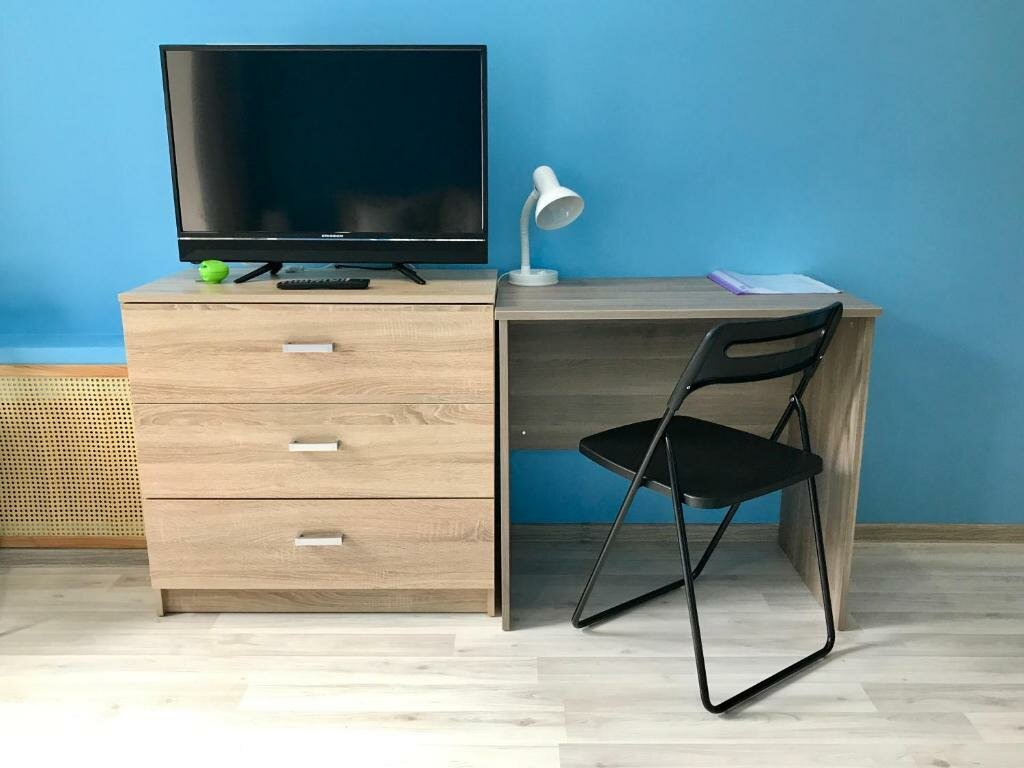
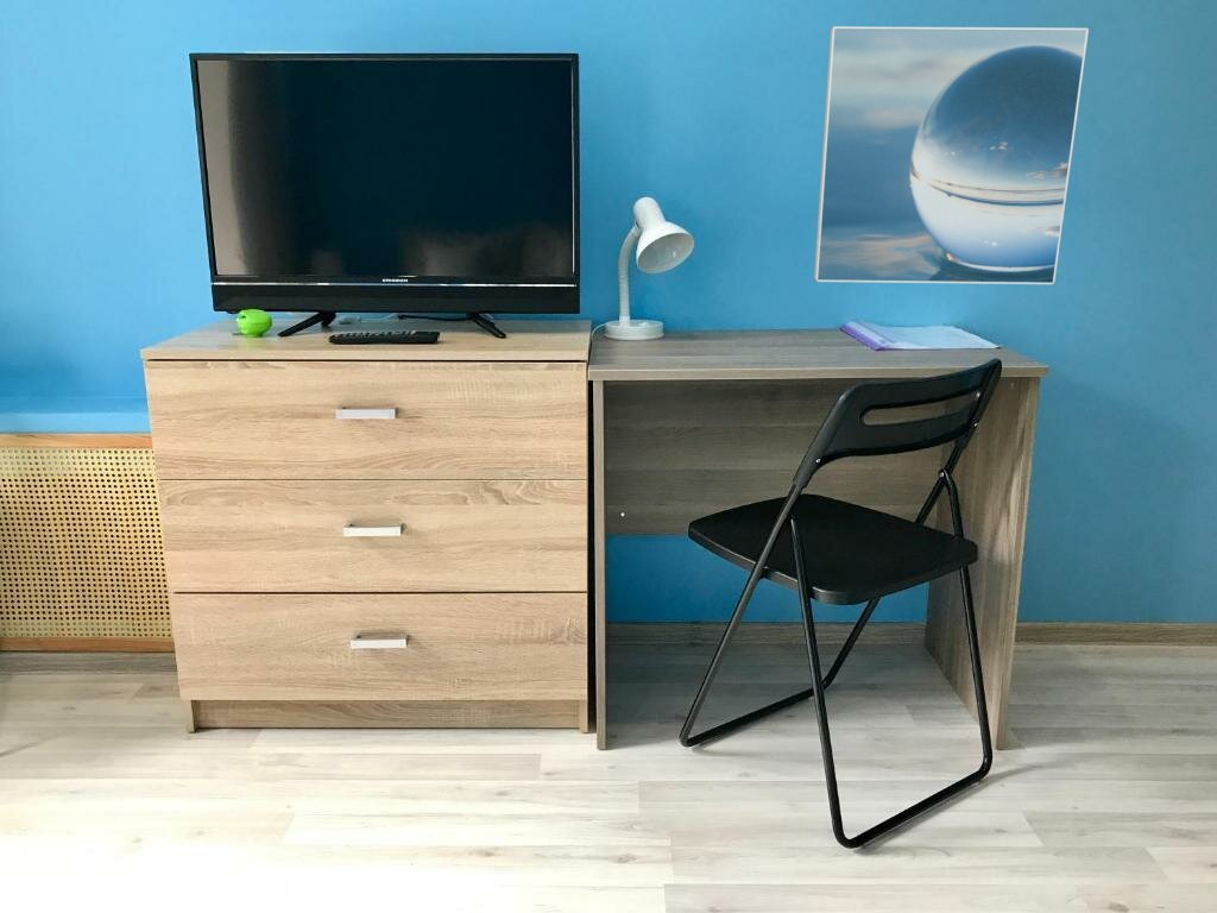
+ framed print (945, 159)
